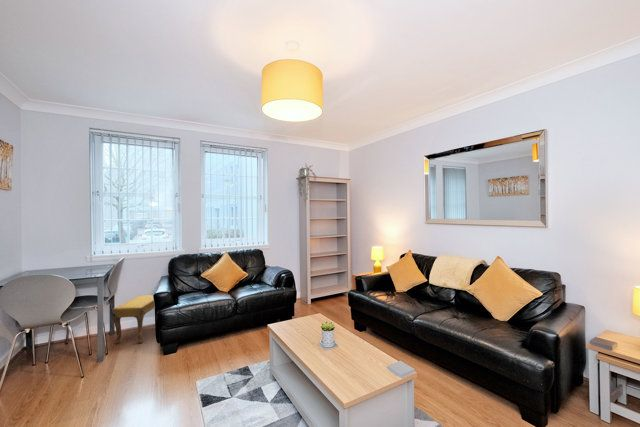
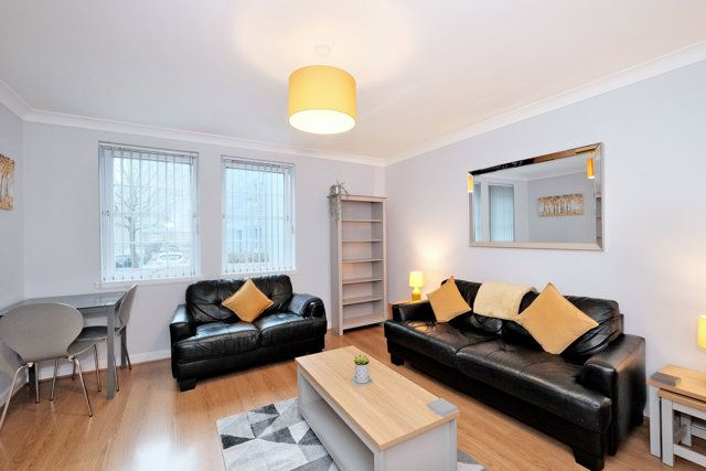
- footstool (140, 316)
